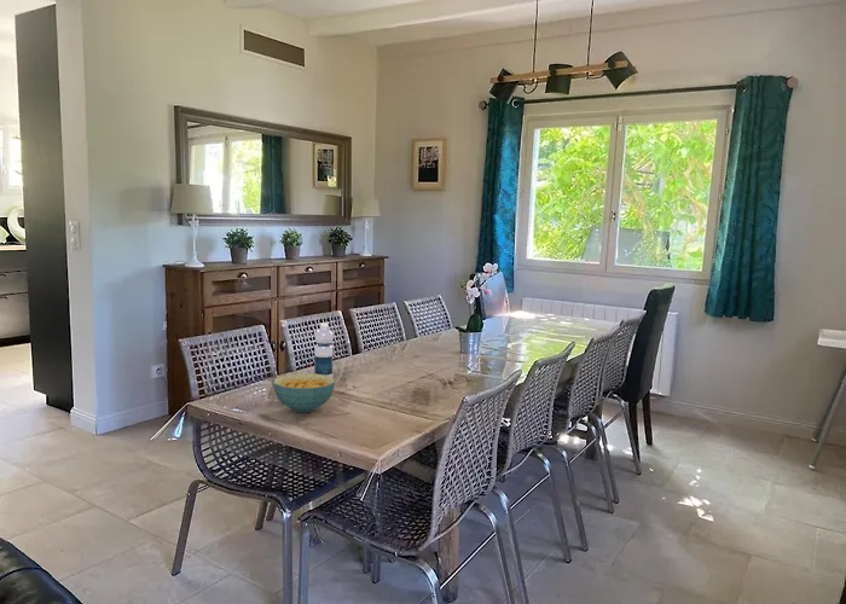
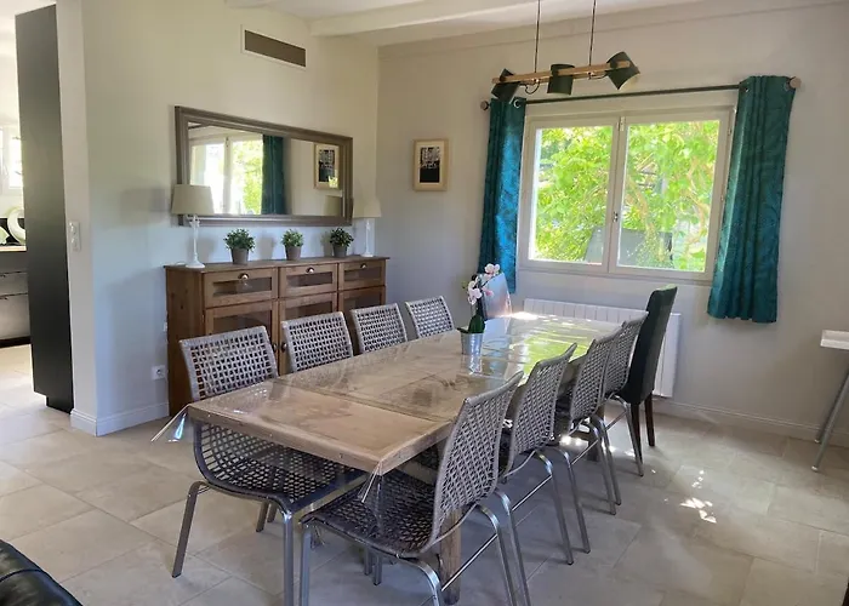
- water bottle (323, 355)
- cereal bowl (303, 395)
